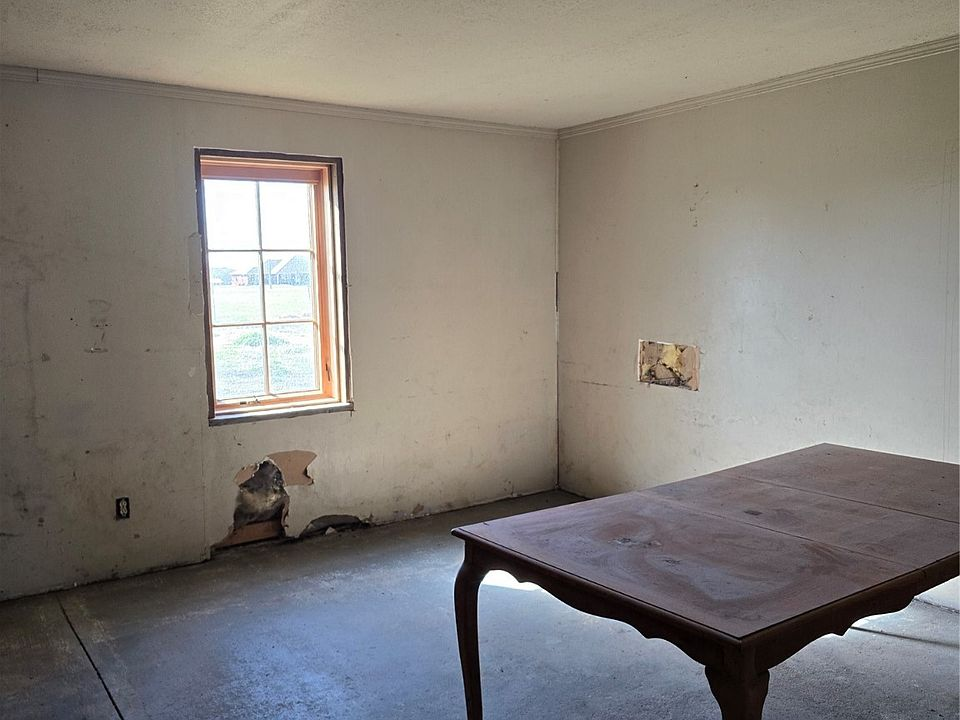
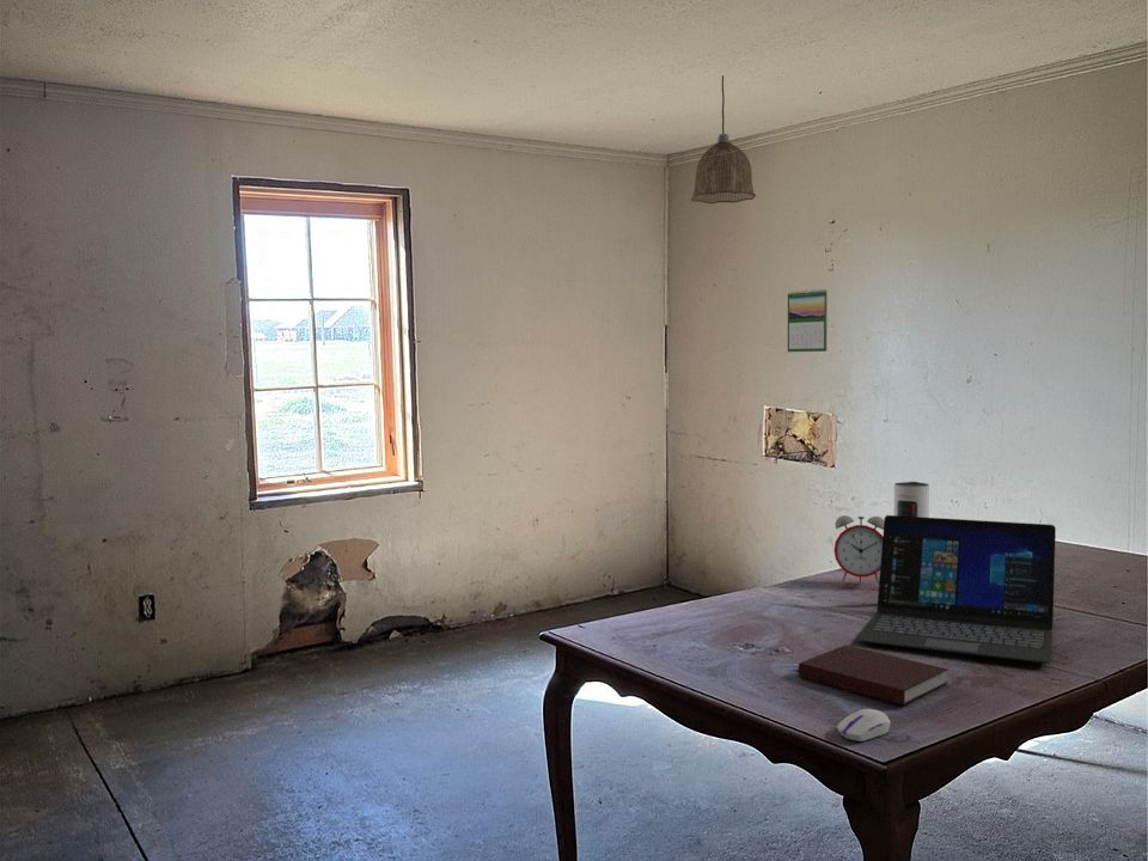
+ computer mouse (865, 722)
+ calendar (806, 320)
+ pendant lamp (722, 138)
+ speaker (910, 515)
+ laptop (959, 581)
+ alarm clock (860, 550)
+ notebook (872, 672)
